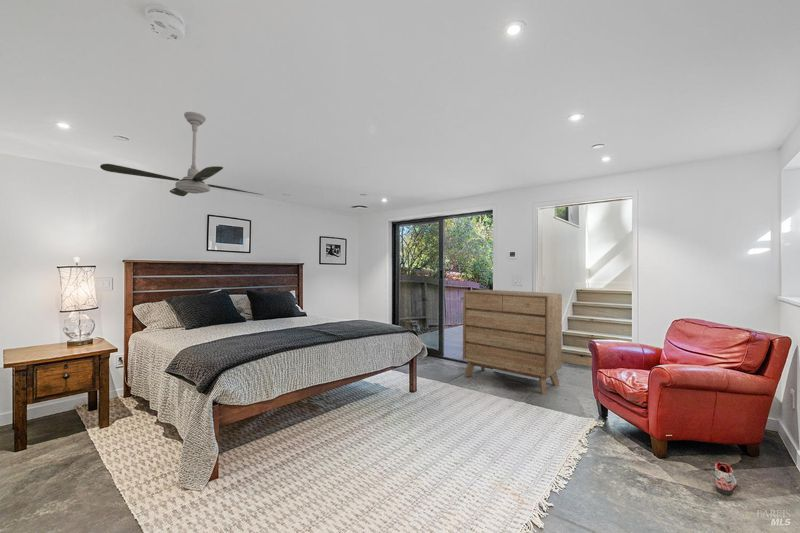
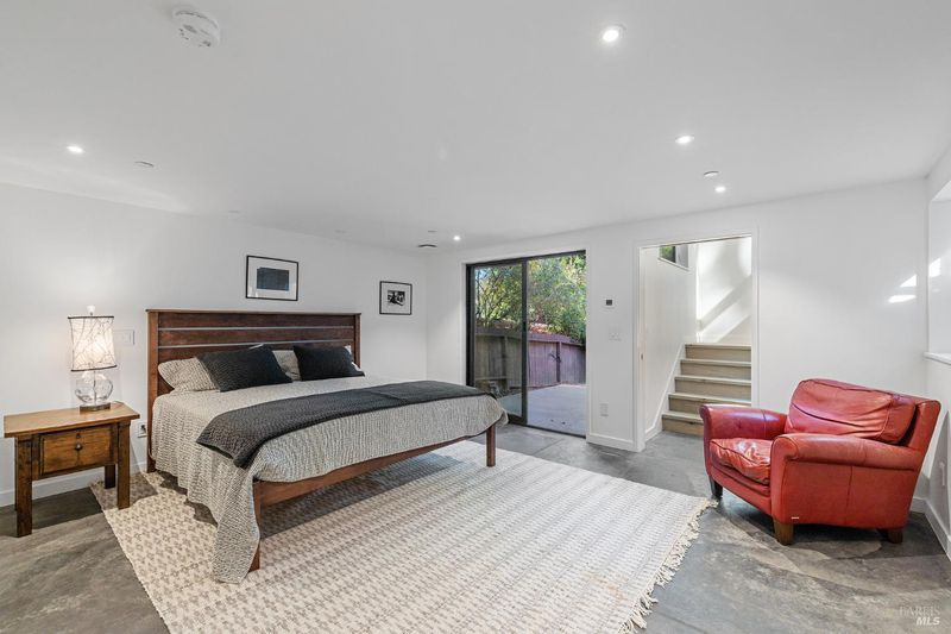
- sneaker (725, 473)
- dresser (510, 336)
- ceiling fan (193, 152)
